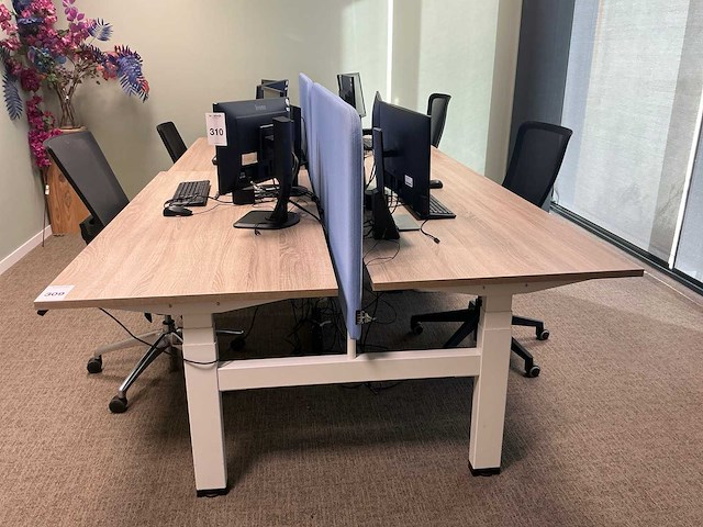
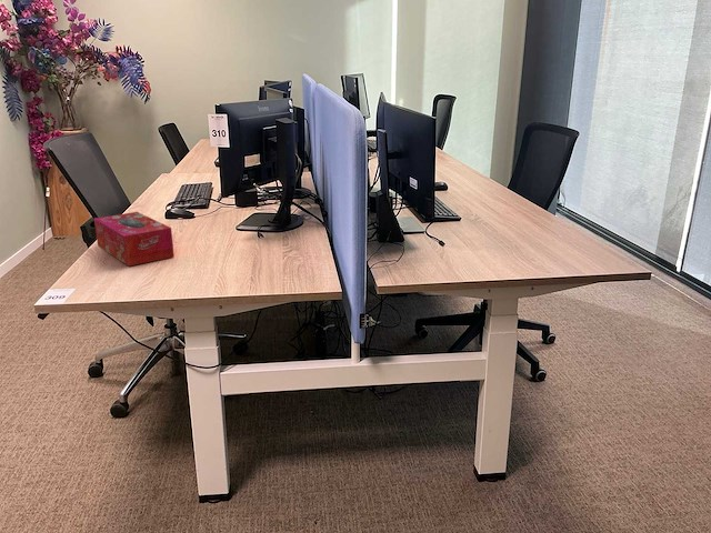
+ tissue box (132, 237)
